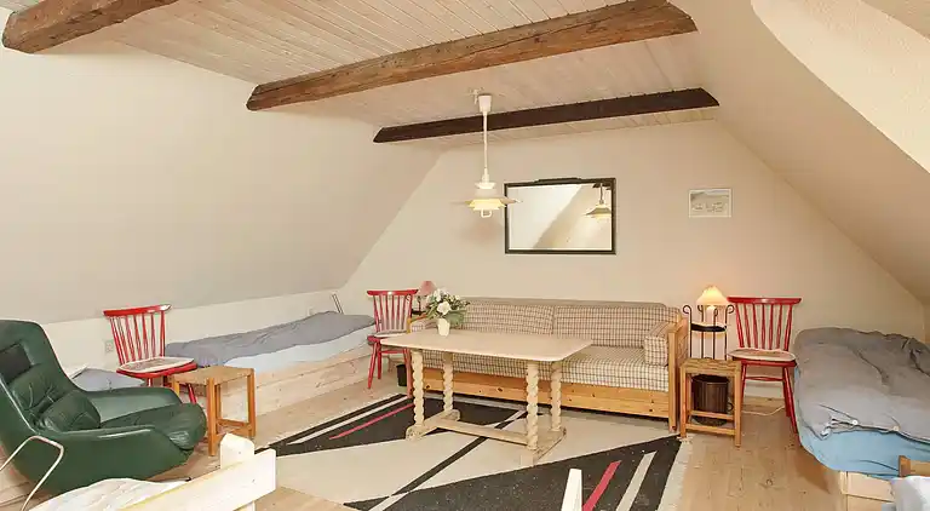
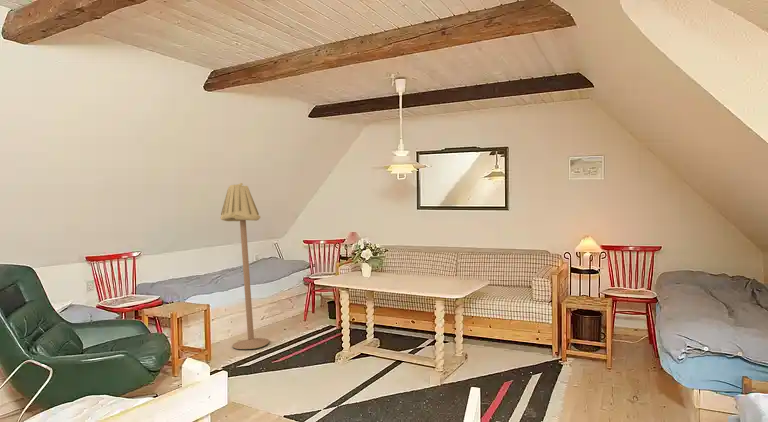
+ floor lamp (243, 263)
